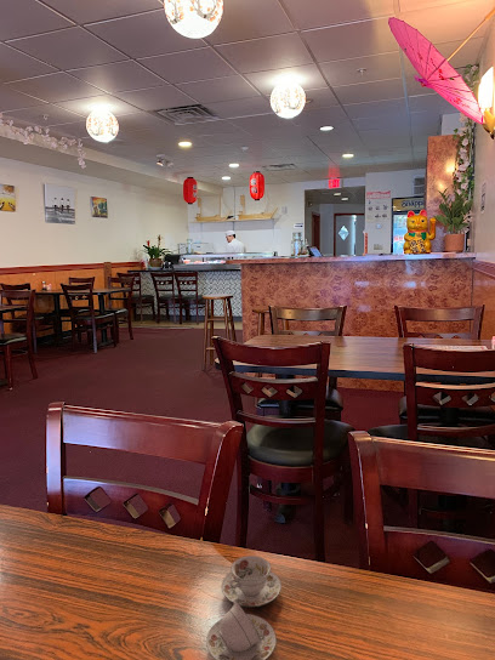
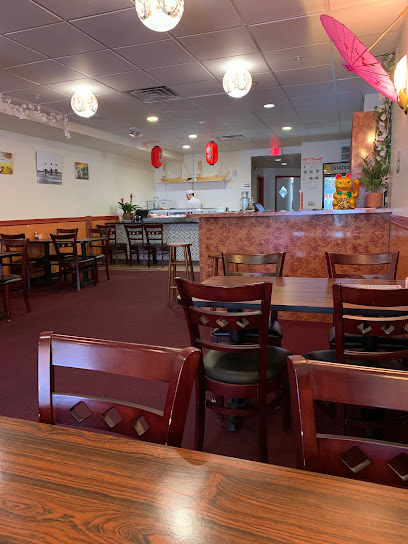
- chinaware (246, 597)
